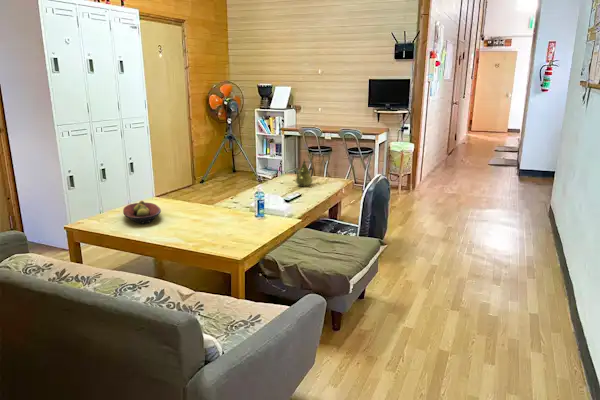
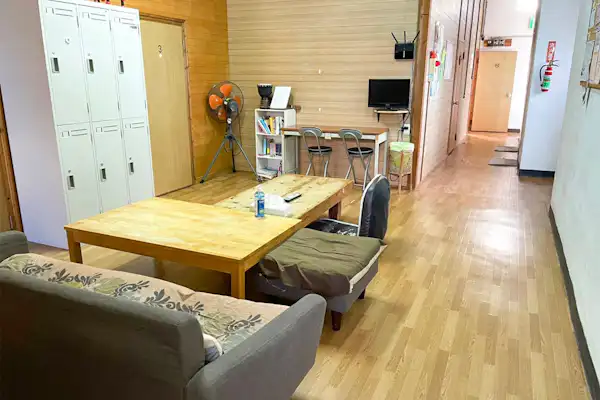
- fruit bowl (141, 210)
- teapot (304, 172)
